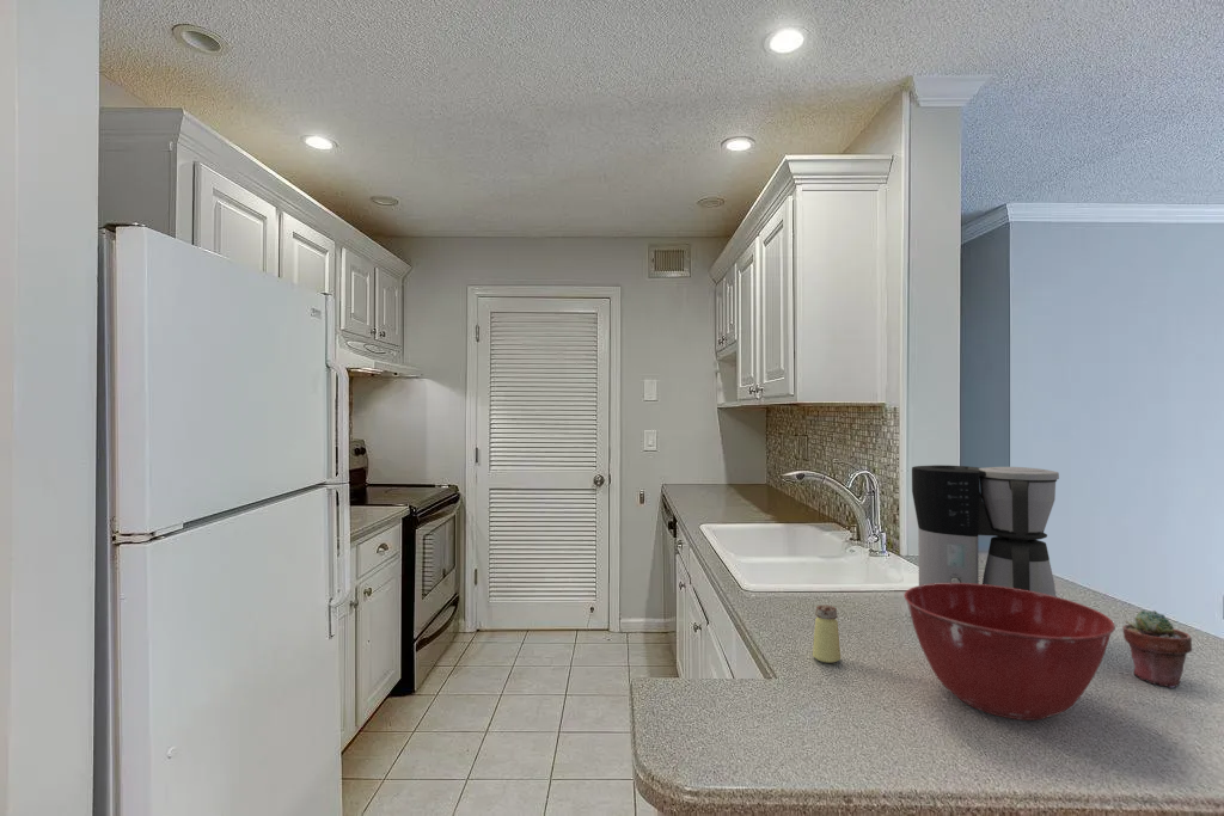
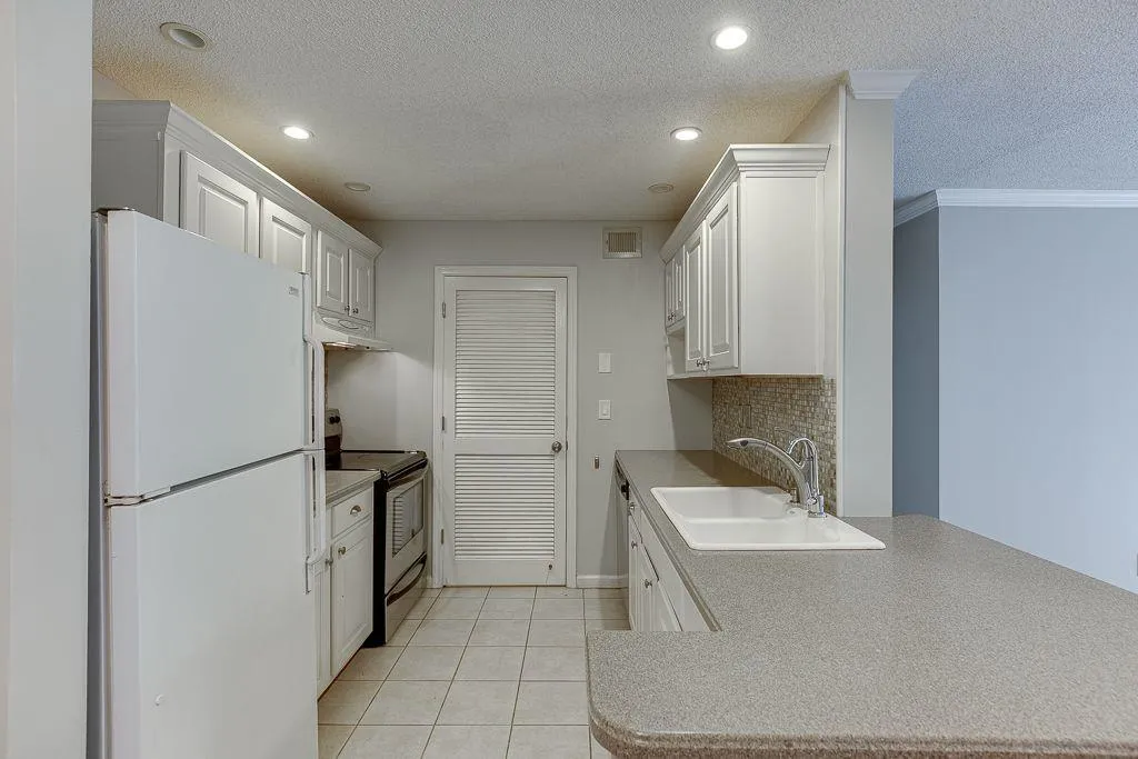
- mixing bowl (1002, 652)
- coffee maker (977, 548)
- saltshaker (826, 632)
- potted succulent (1156, 644)
